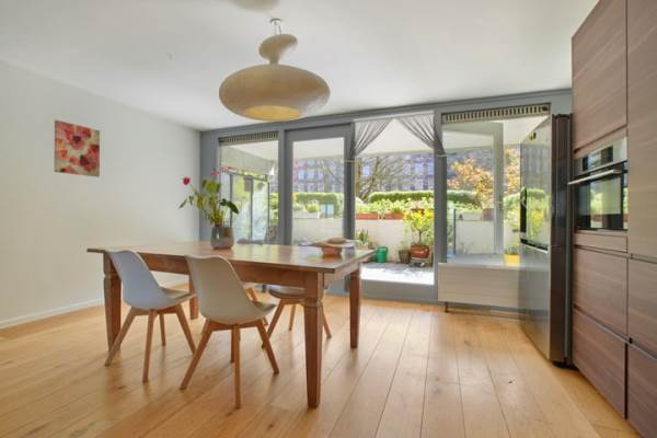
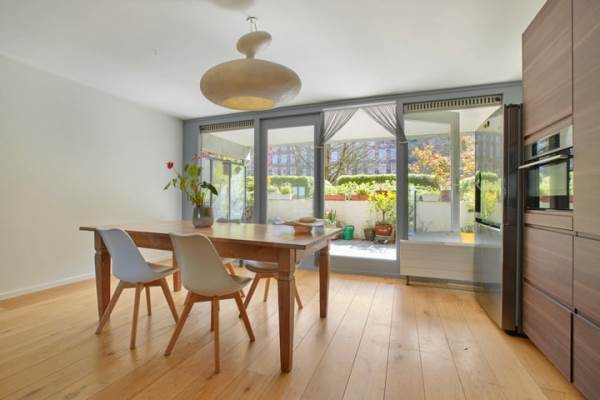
- wall art (78, 150)
